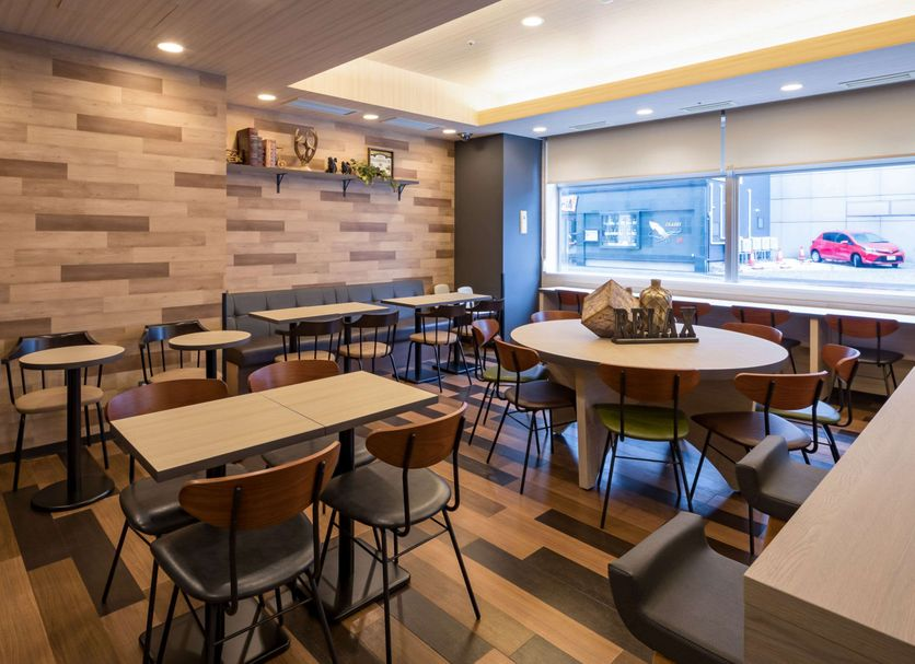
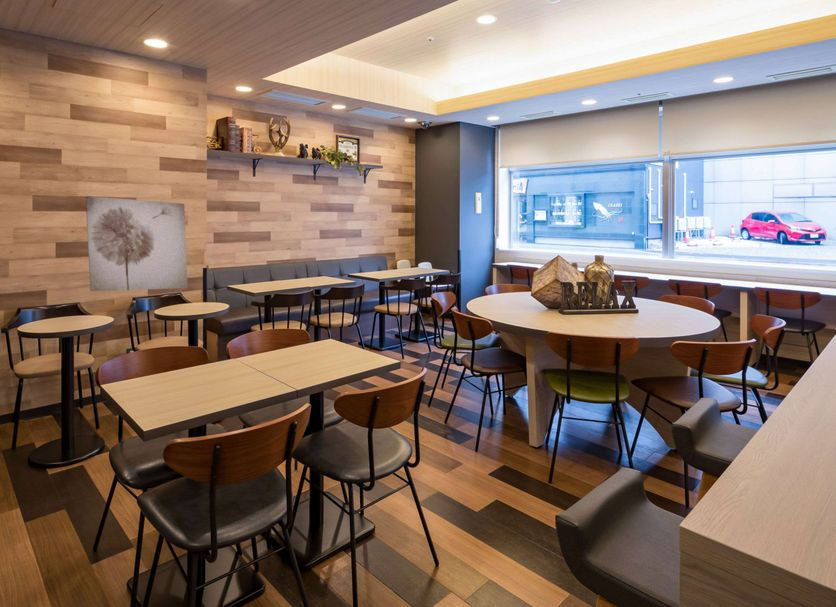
+ wall art (139, 245)
